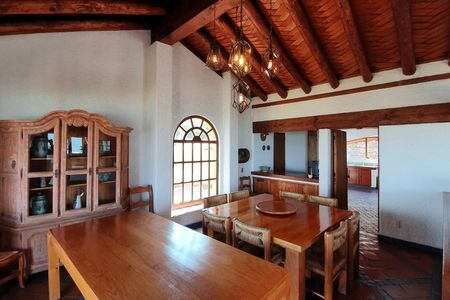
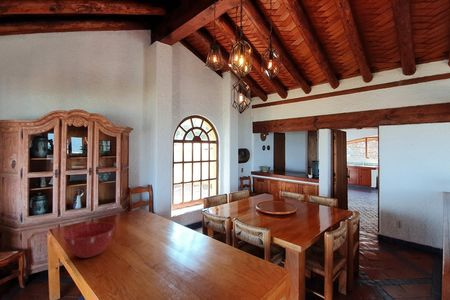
+ mixing bowl (90, 241)
